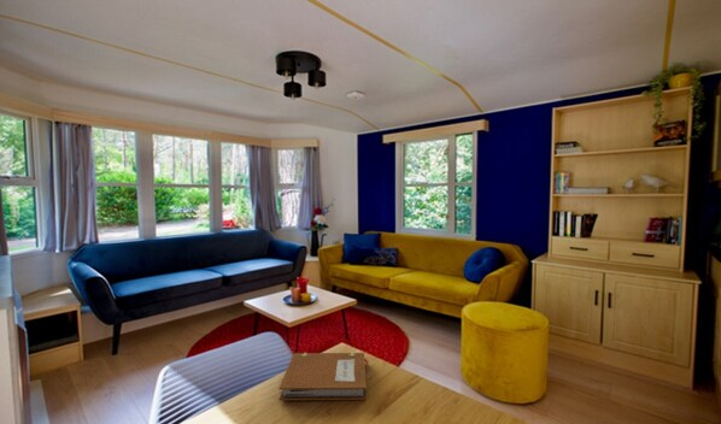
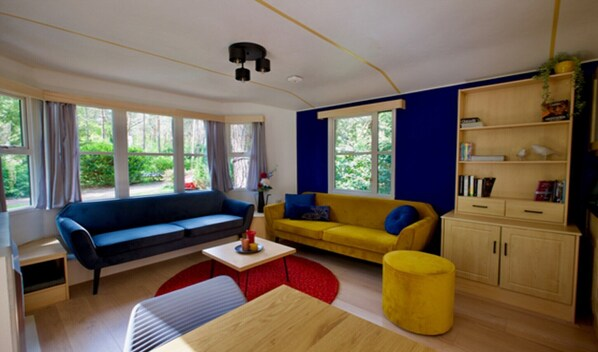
- notebook (328, 372)
